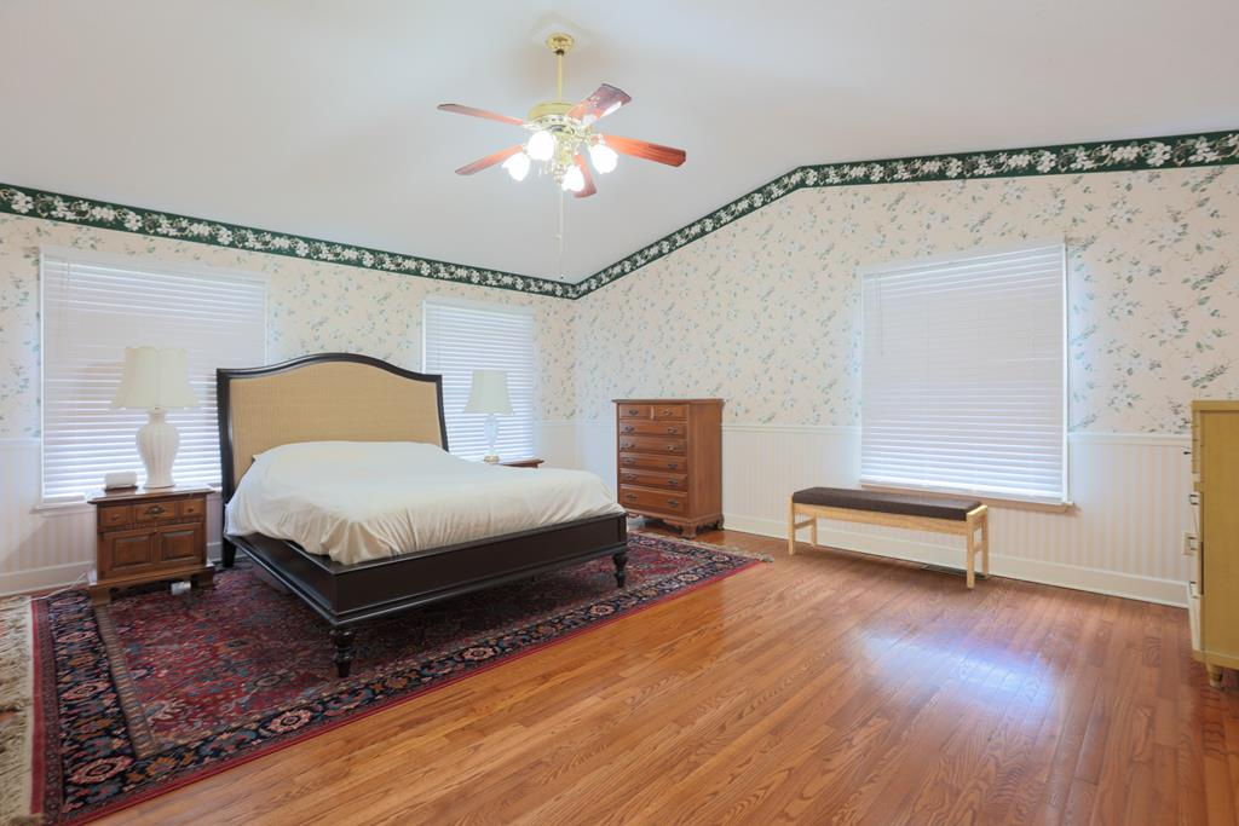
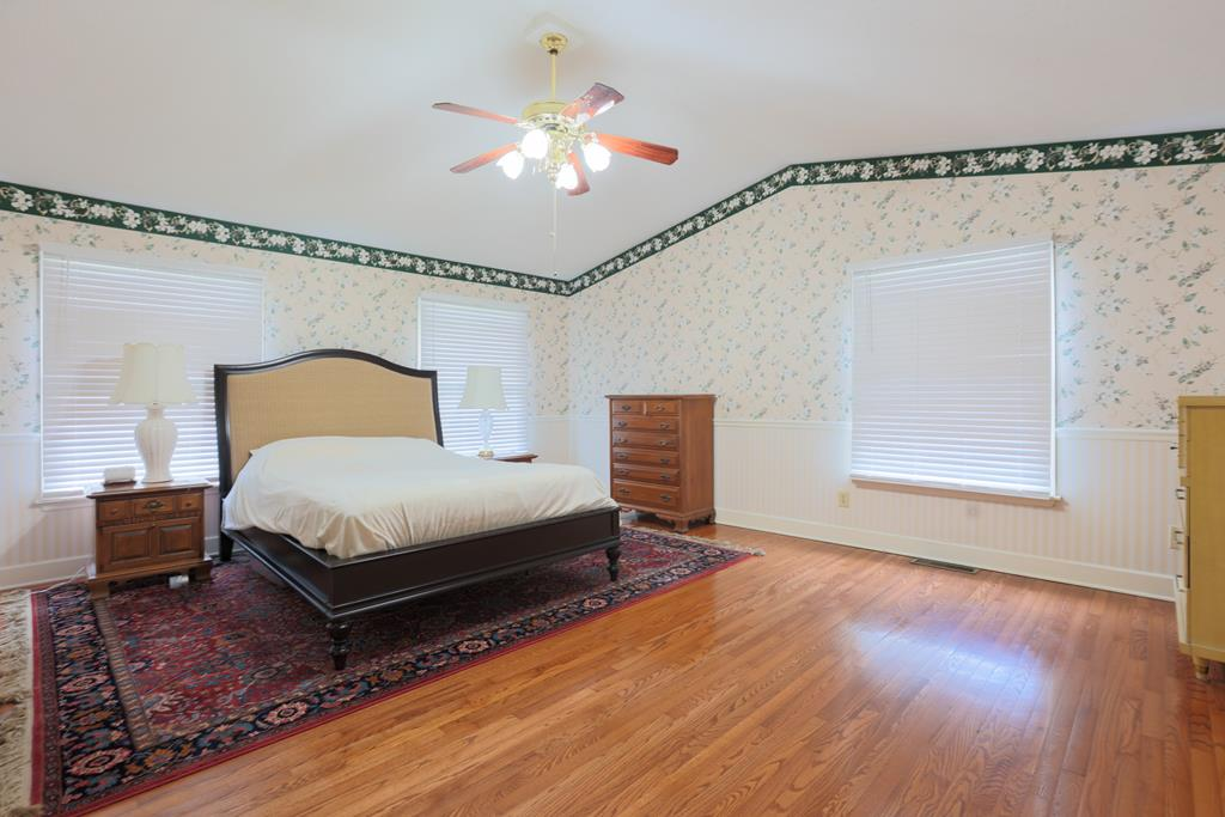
- bench (881, 525)
